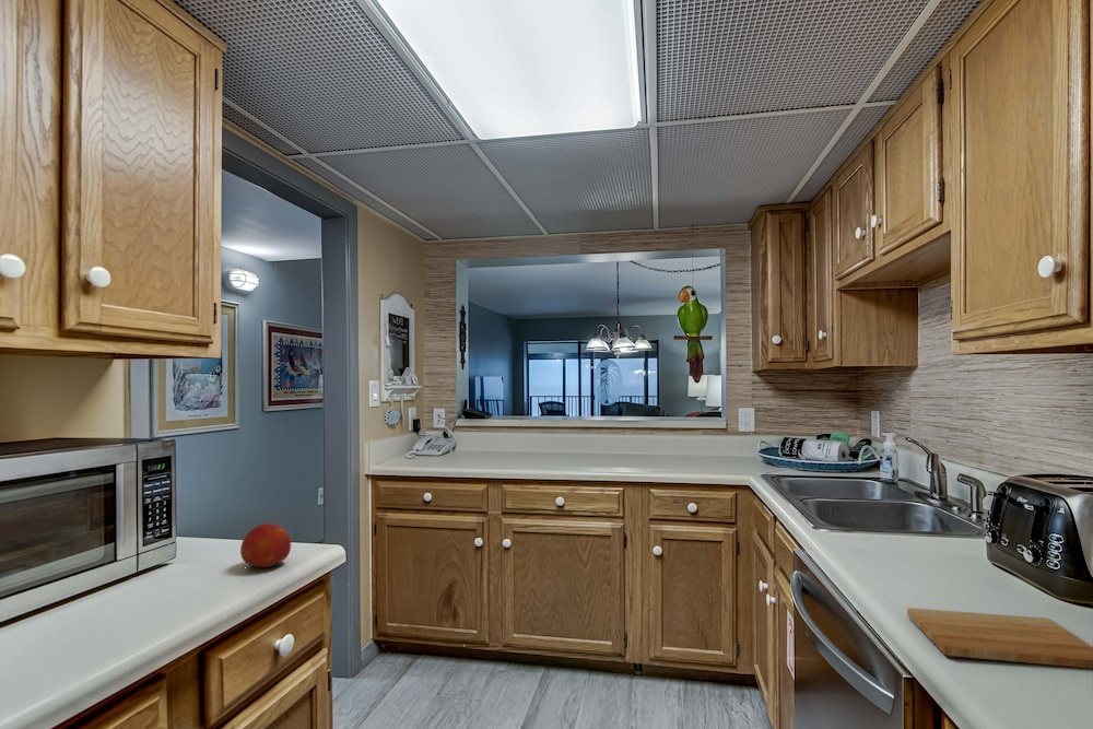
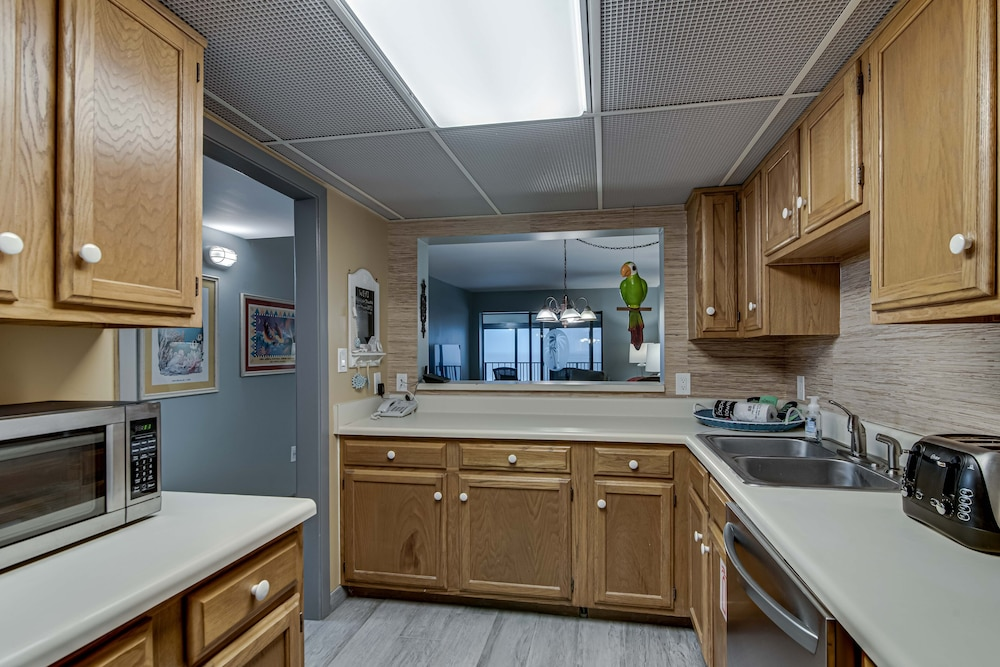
- fruit (266, 544)
- cutting board (1000, 635)
